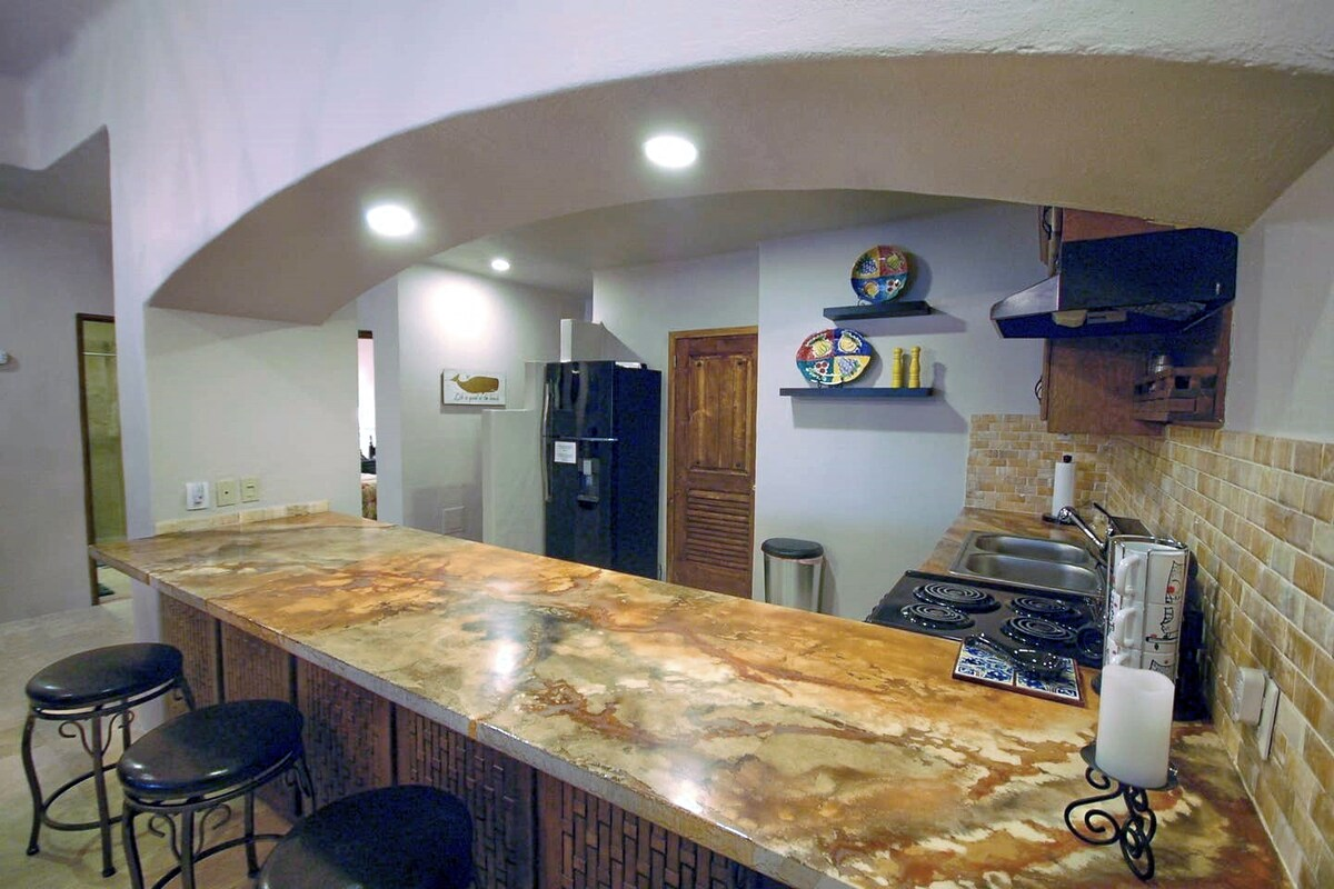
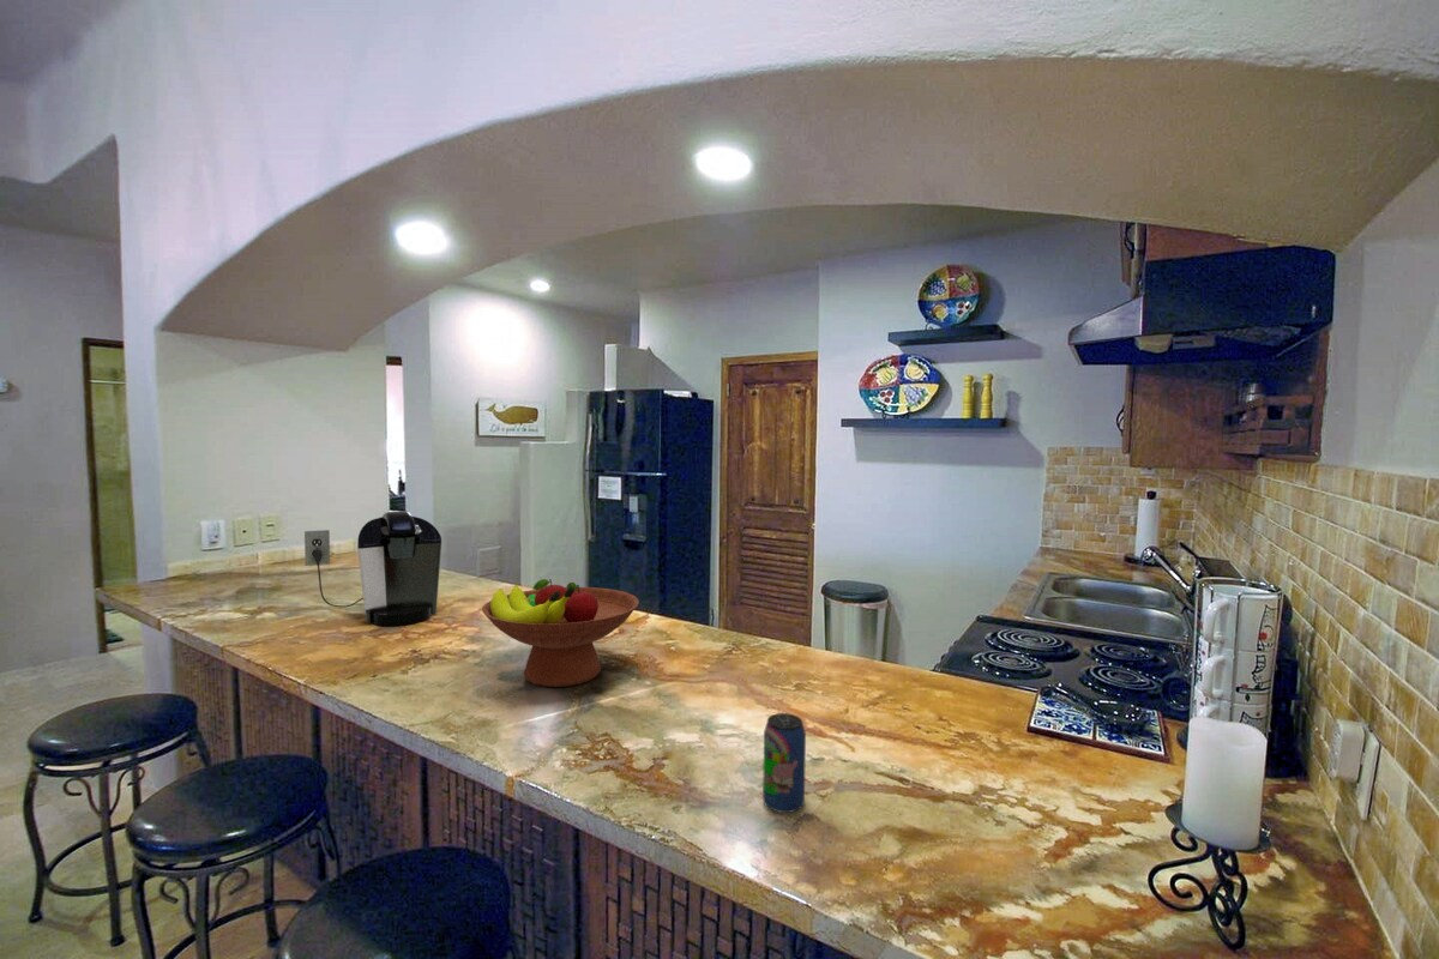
+ fruit bowl (562, 625)
+ coffee maker (375, 566)
+ beverage can (784, 760)
